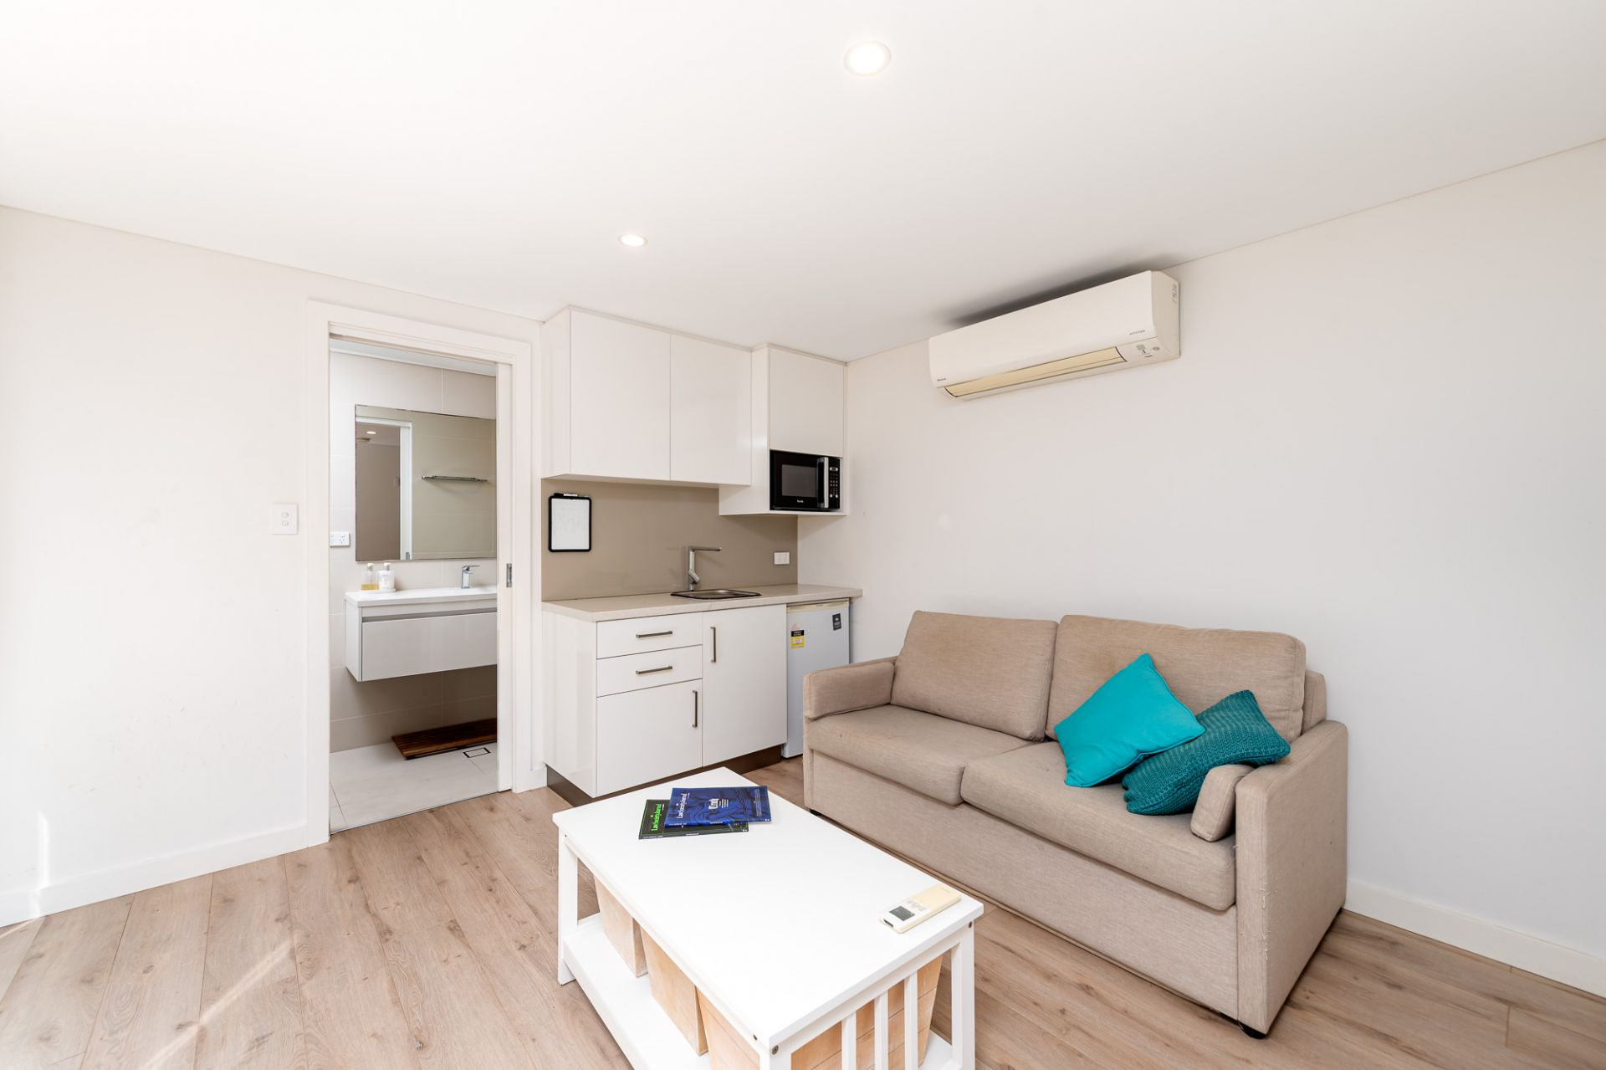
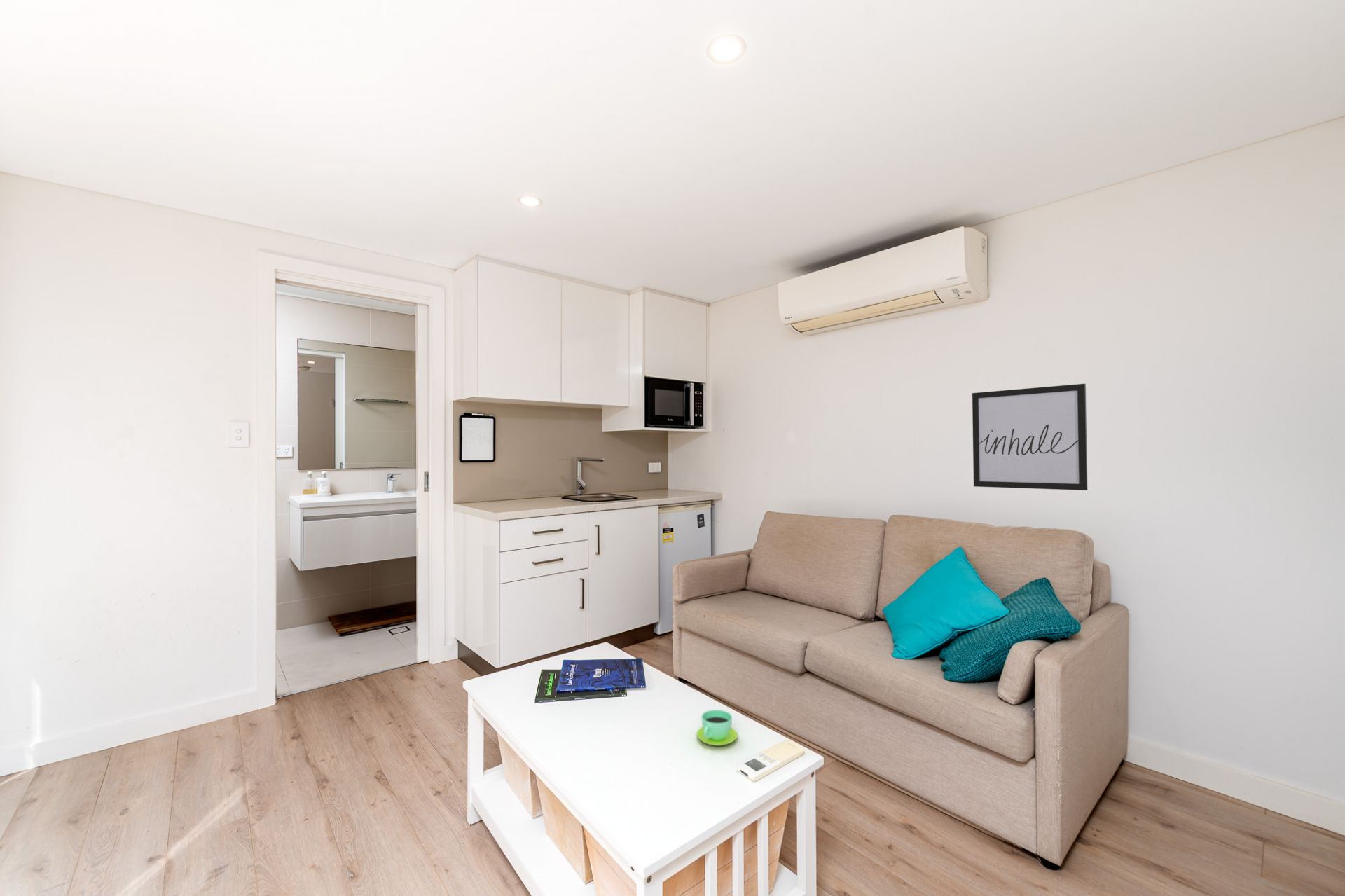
+ cup (716, 727)
+ wall art (1026, 438)
